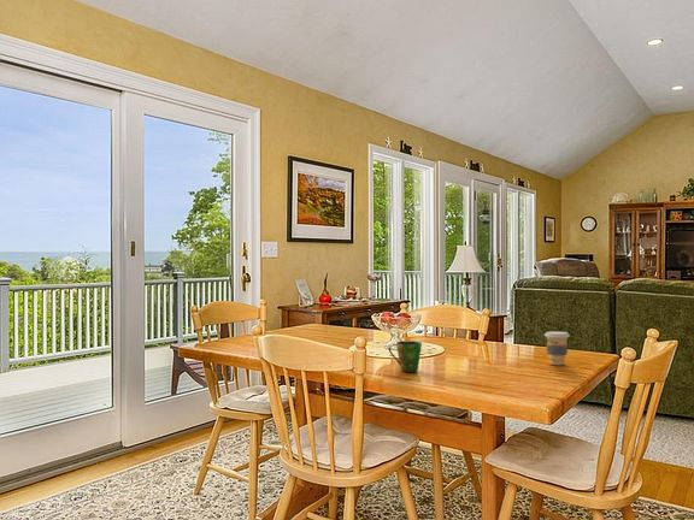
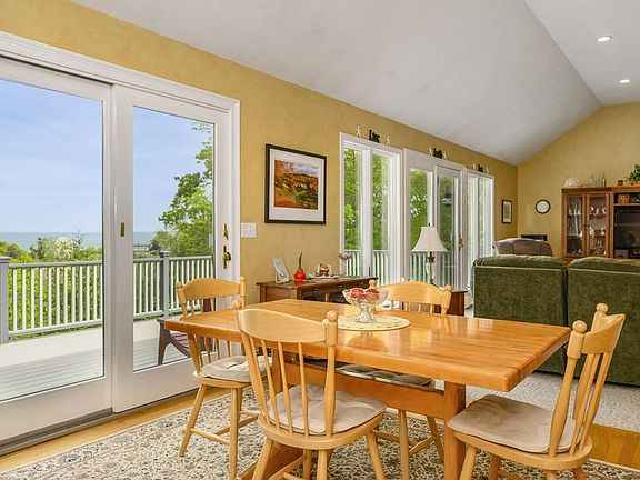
- cup (405, 356)
- coffee cup (557, 348)
